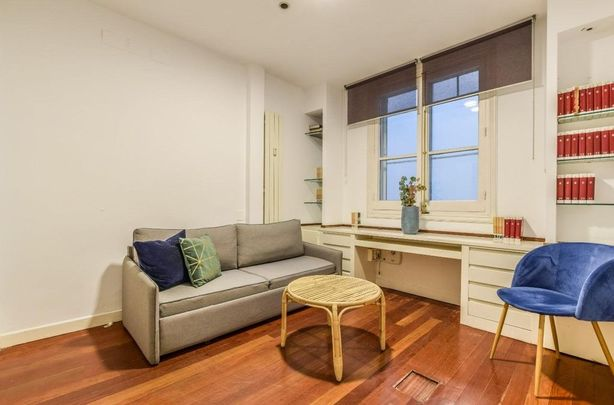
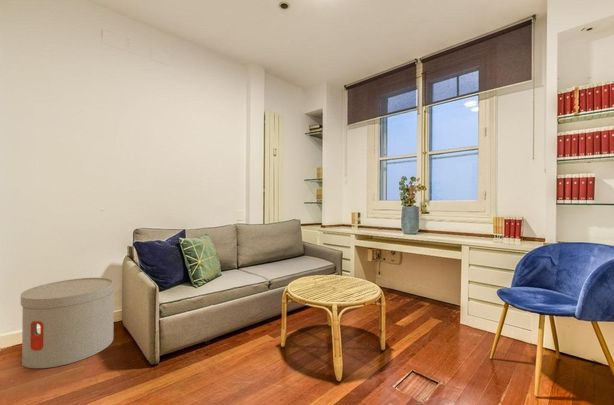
+ side table (70, 317)
